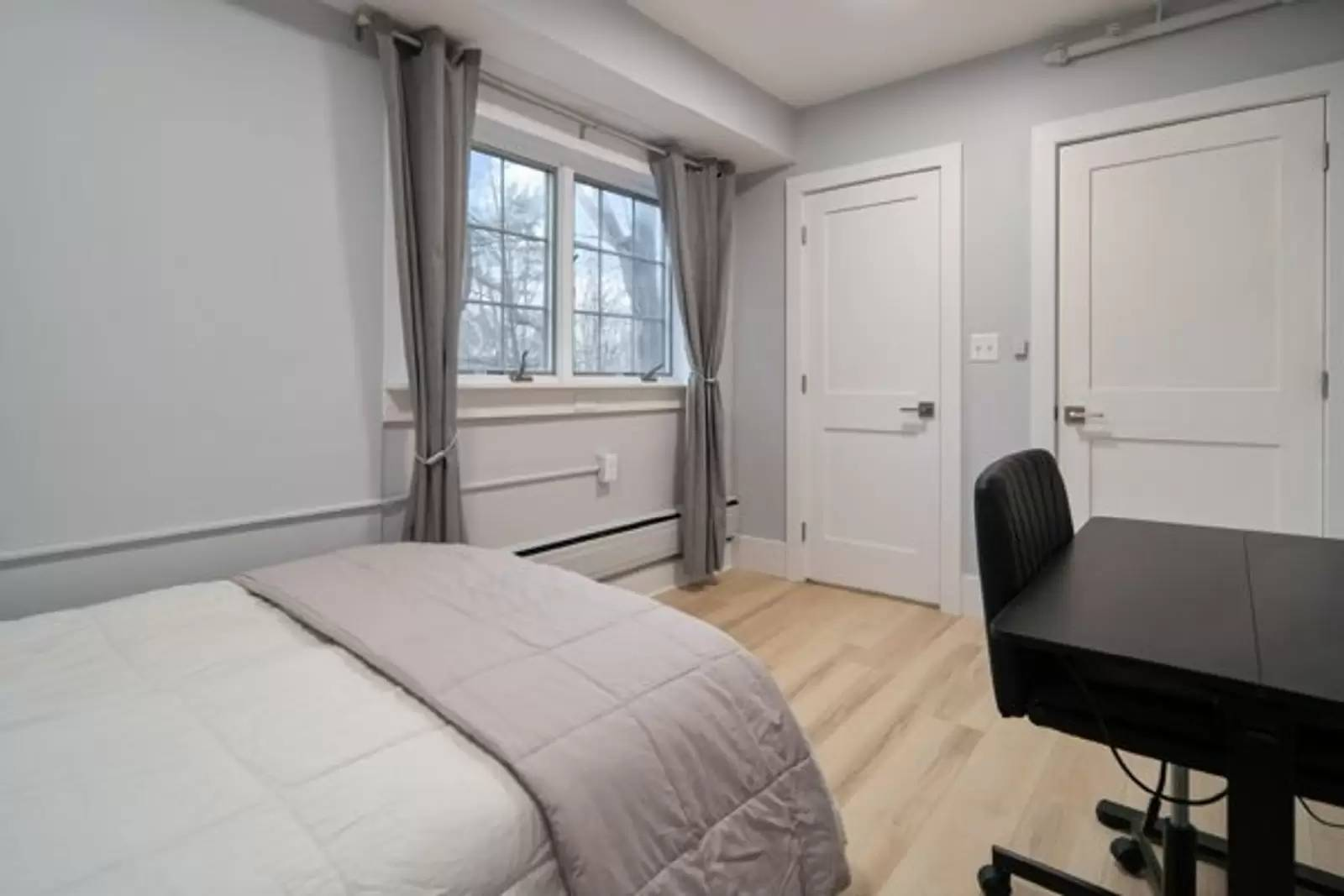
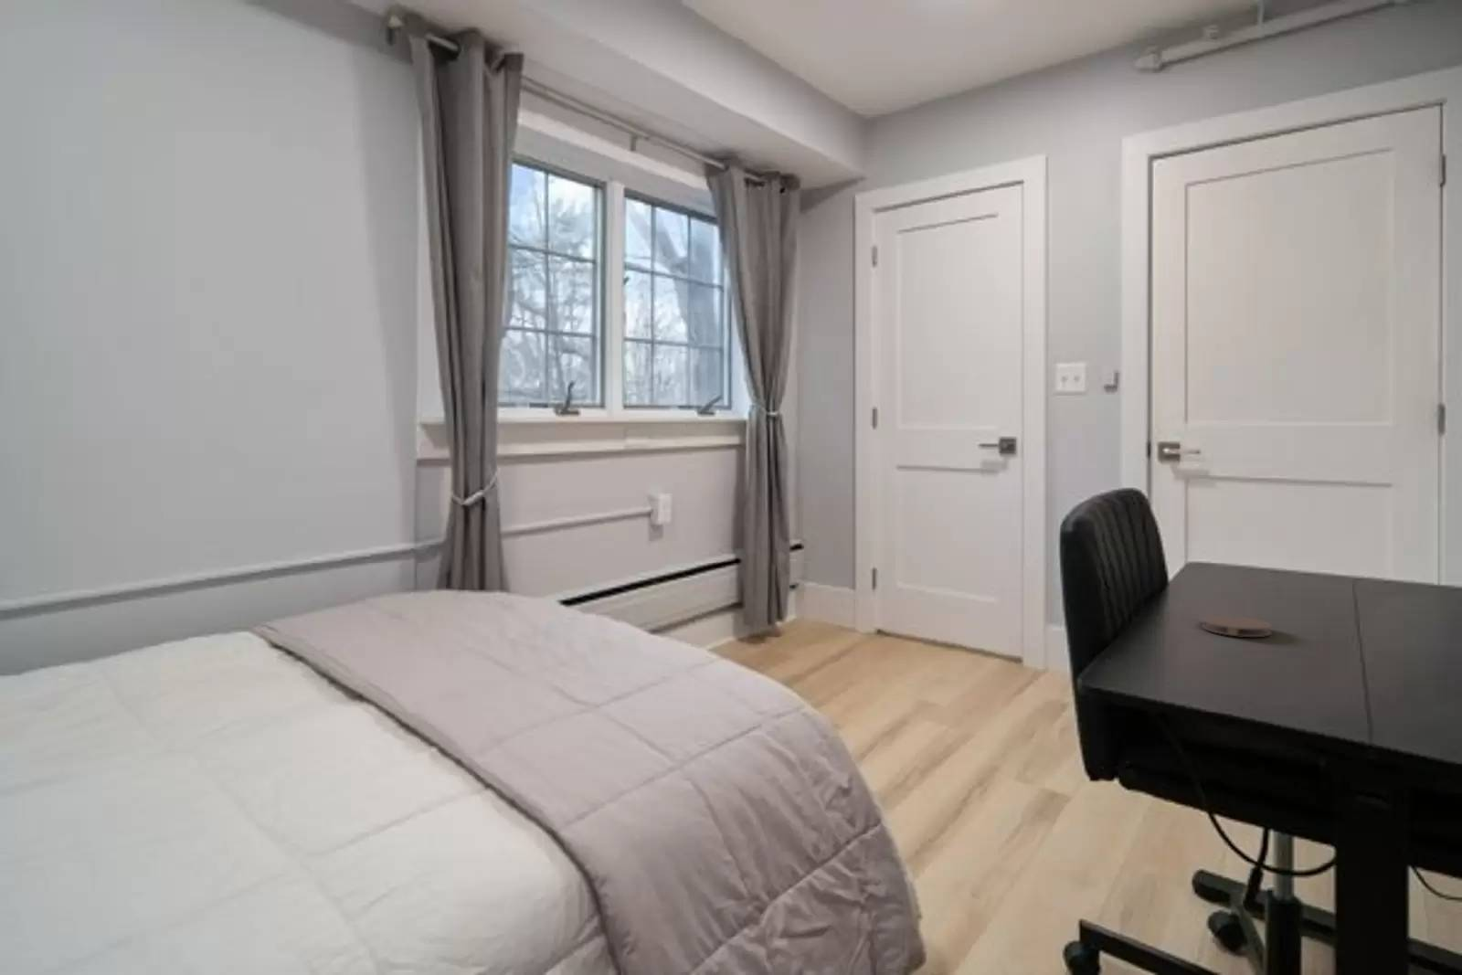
+ coaster (1236, 625)
